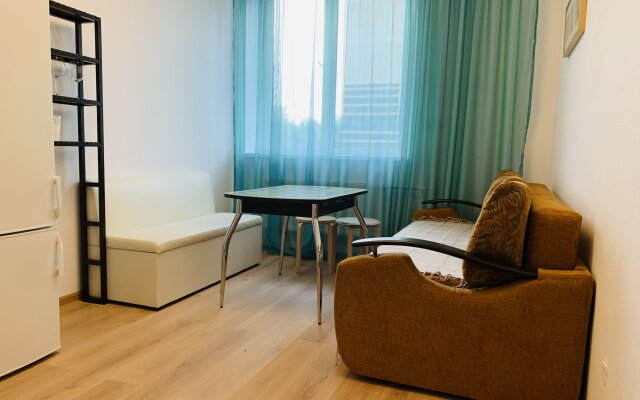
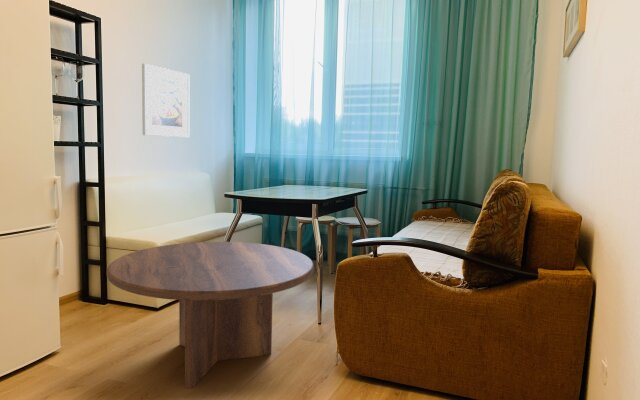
+ coffee table (214, 310)
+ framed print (167, 103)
